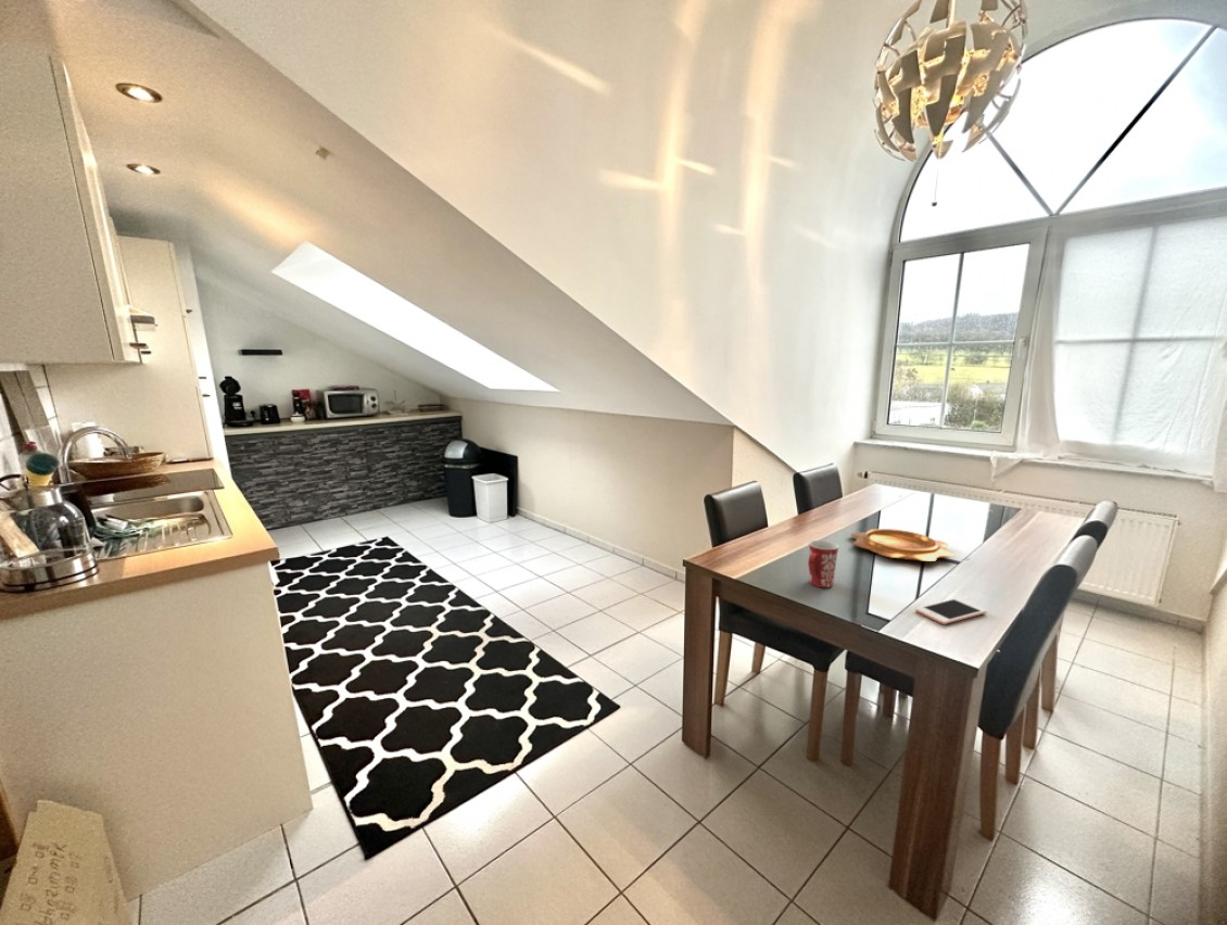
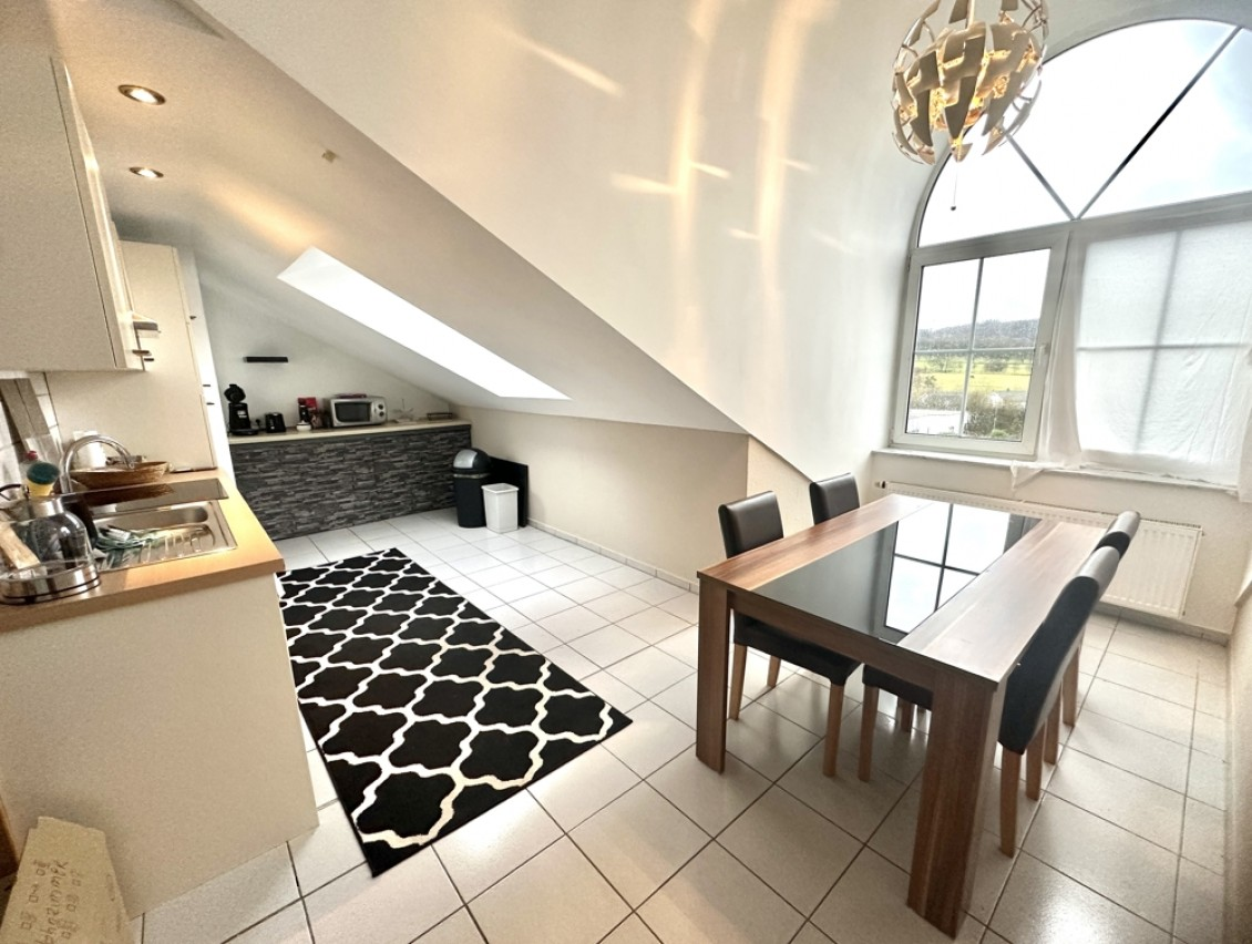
- cell phone (950, 610)
- decorative bowl (900, 543)
- mug (819, 565)
